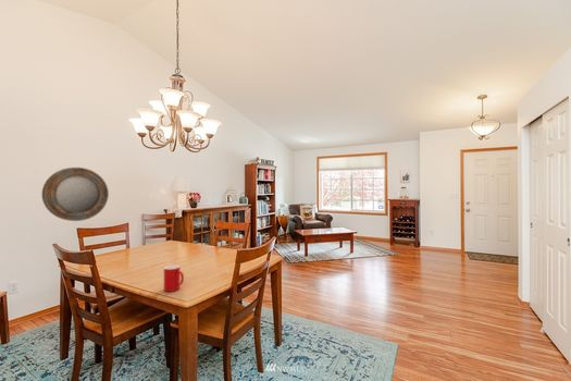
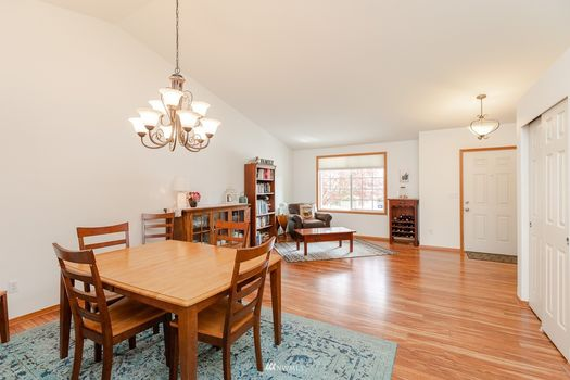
- cup (173, 279)
- home mirror (77, 194)
